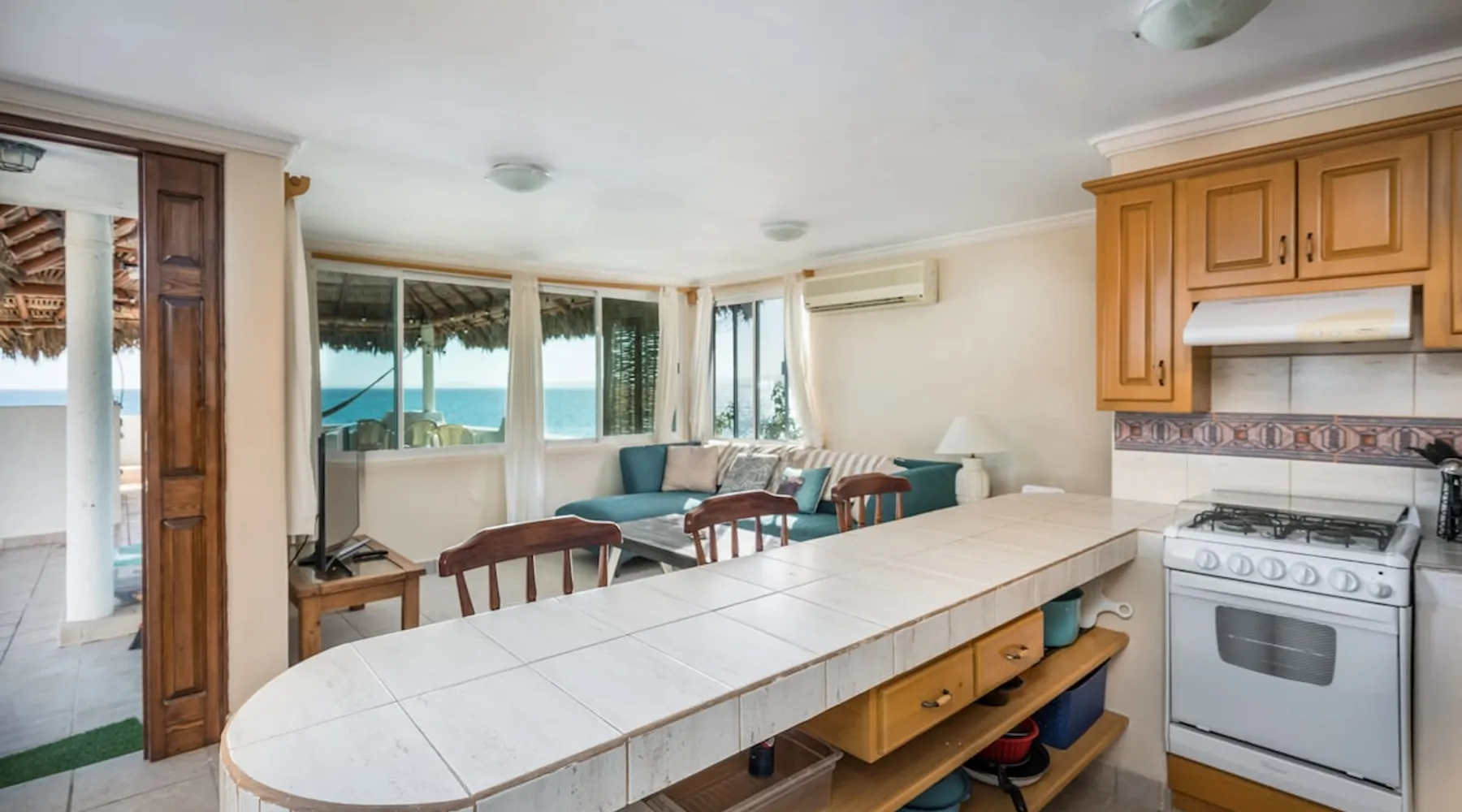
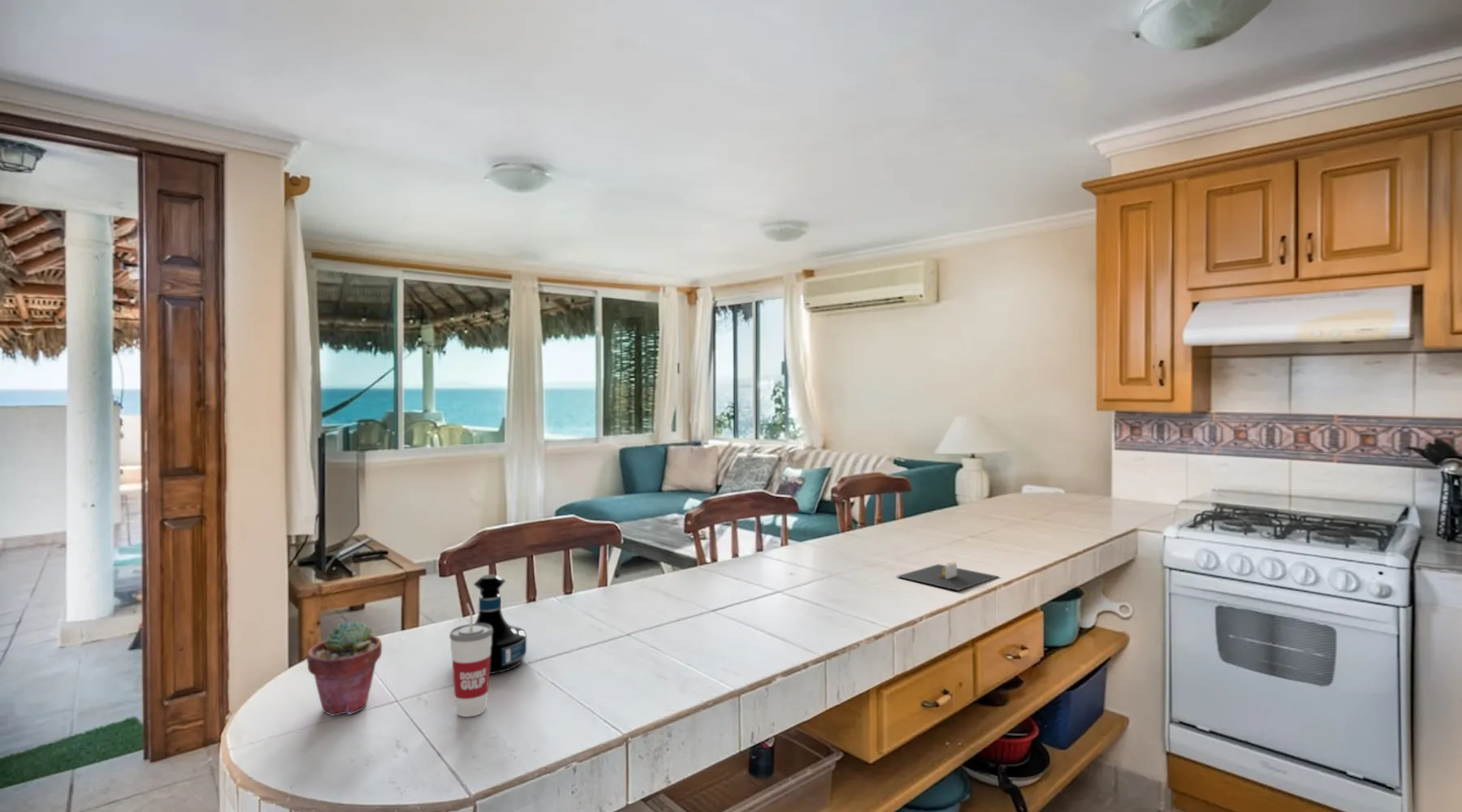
+ tequila bottle (490, 620)
+ napkin holder (947, 569)
+ potted succulent (345, 663)
+ cup (471, 655)
